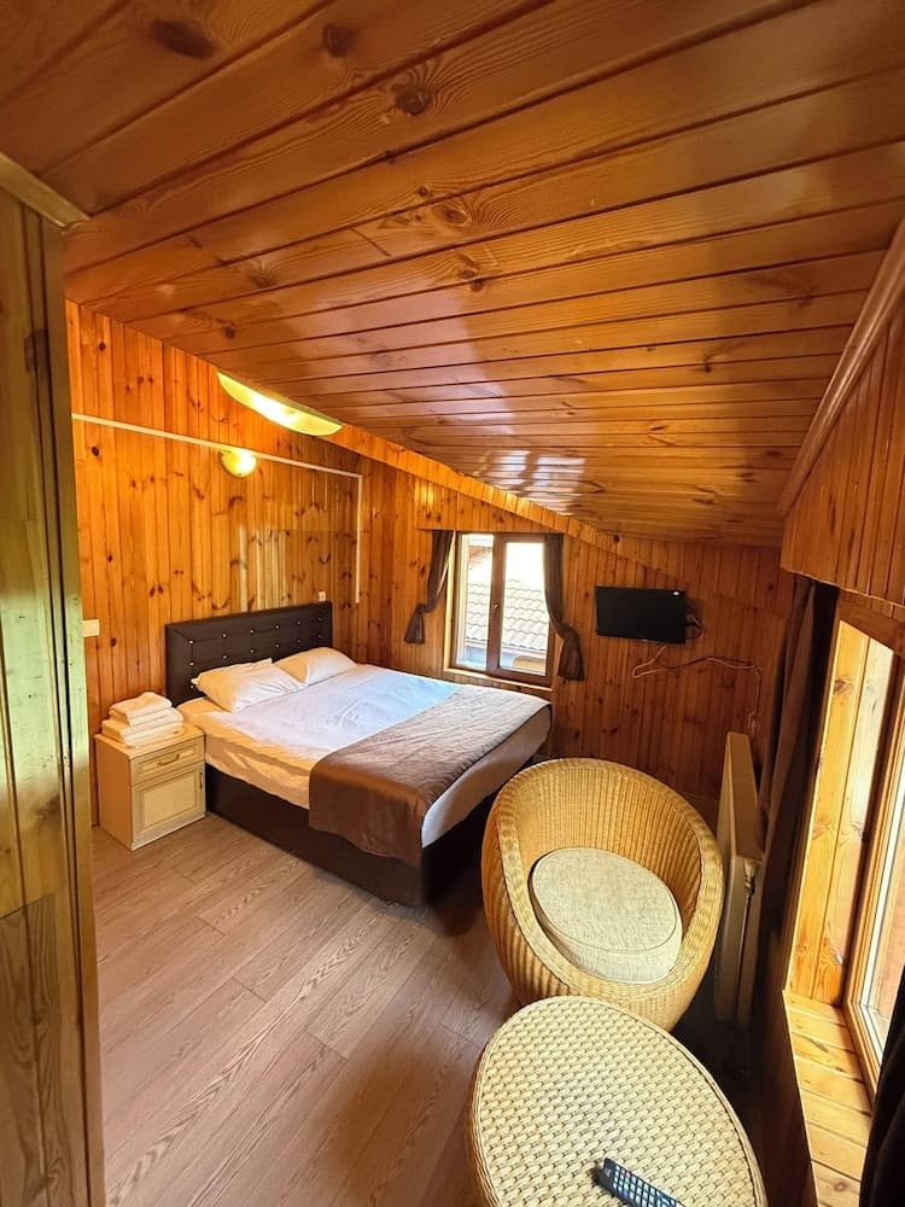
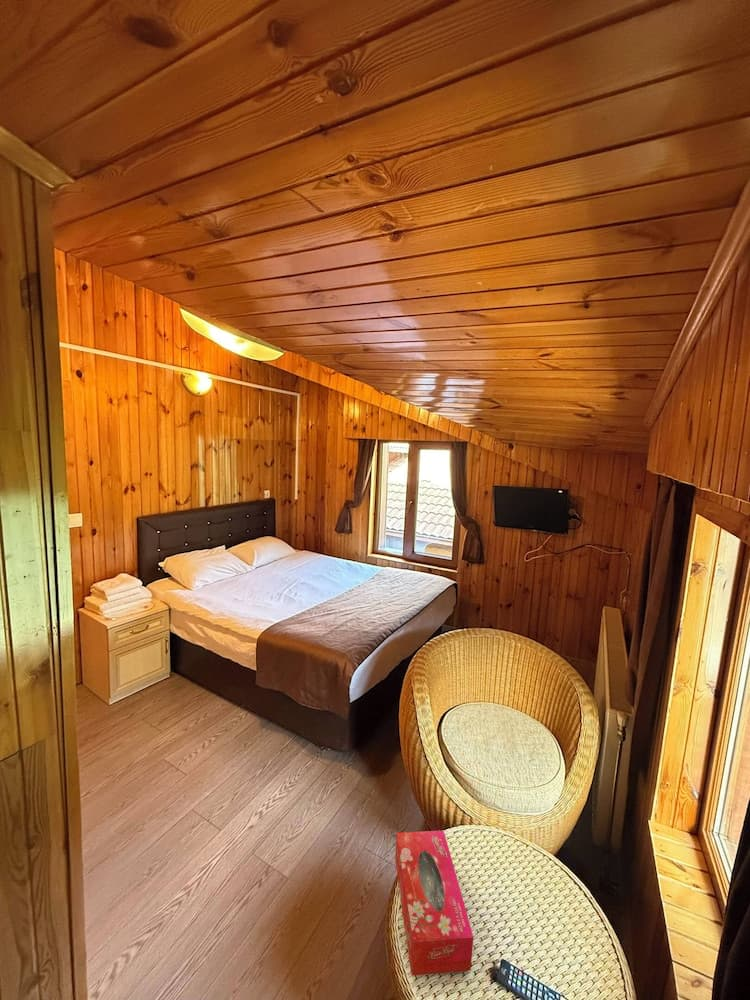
+ tissue box (429, 894)
